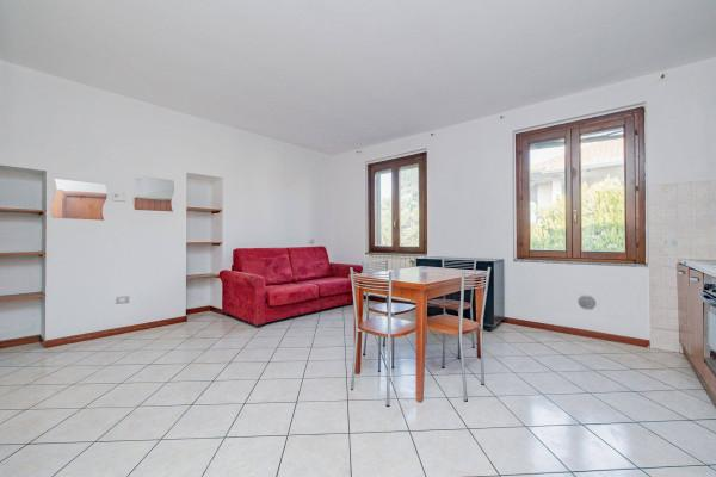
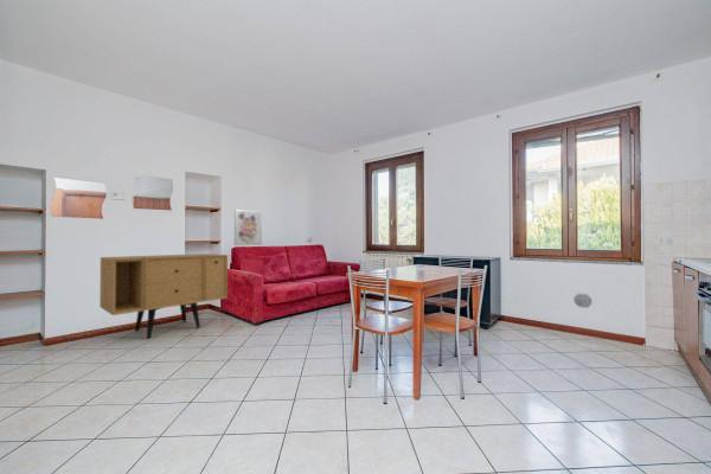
+ wall art (248, 228)
+ sideboard (168, 292)
